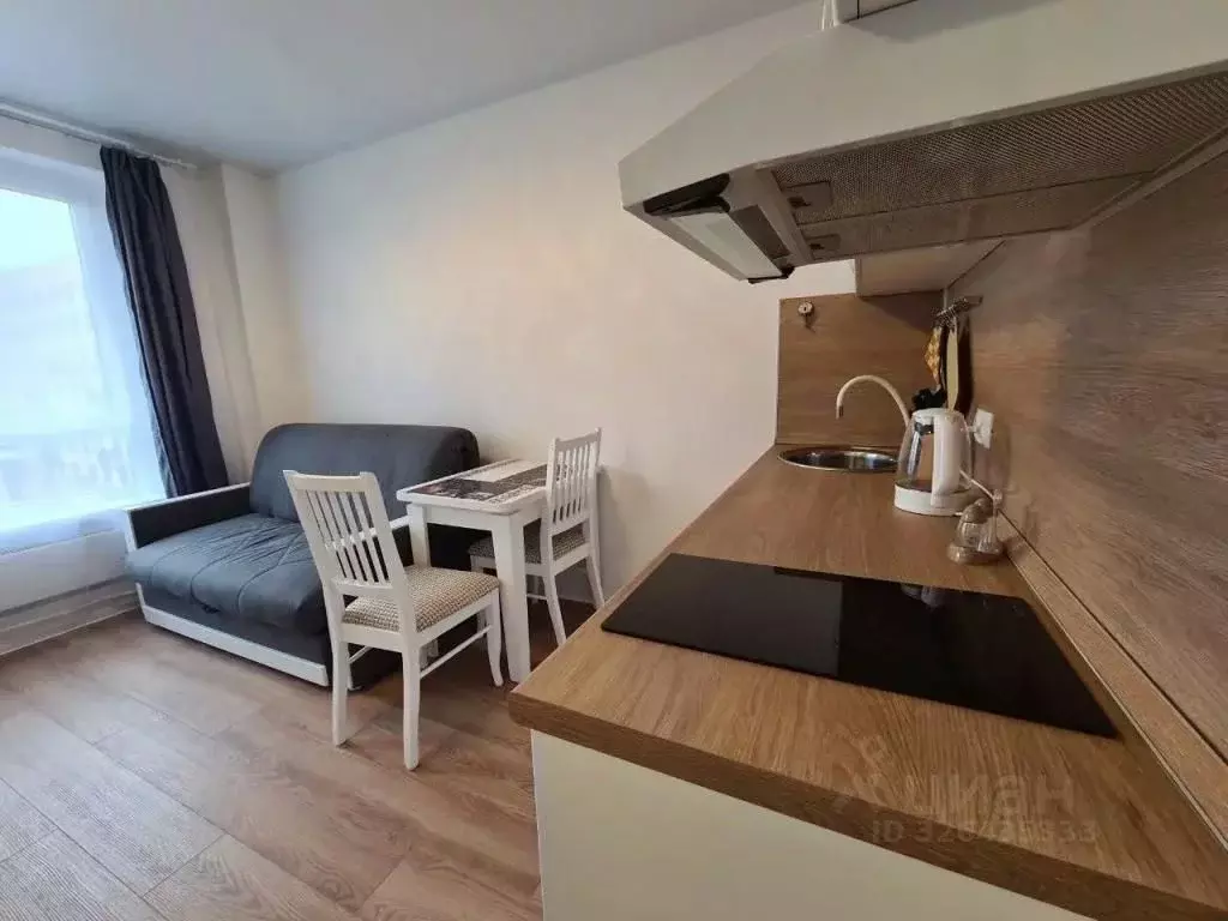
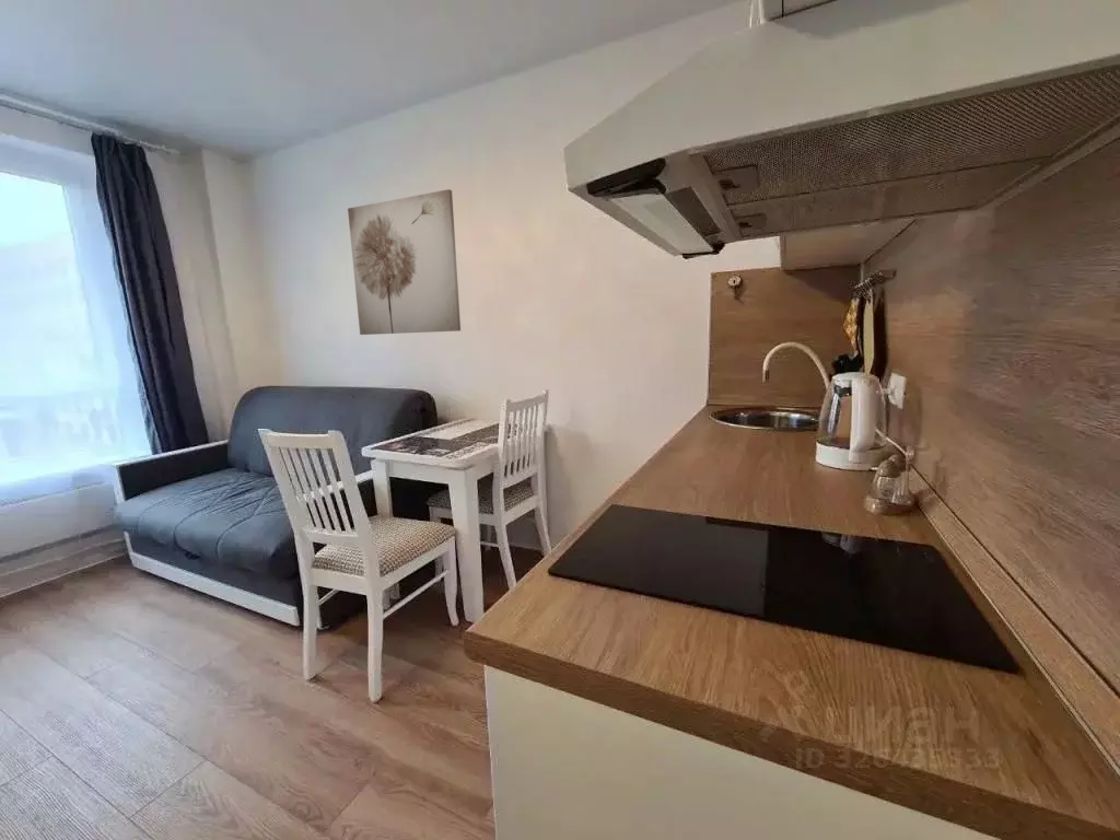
+ wall art (402, 267)
